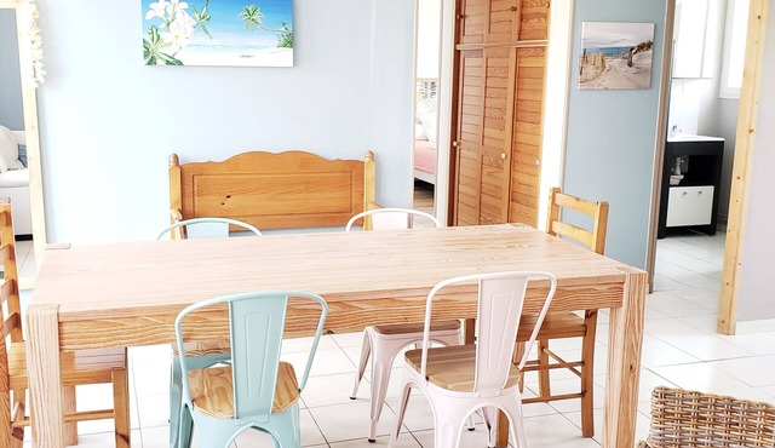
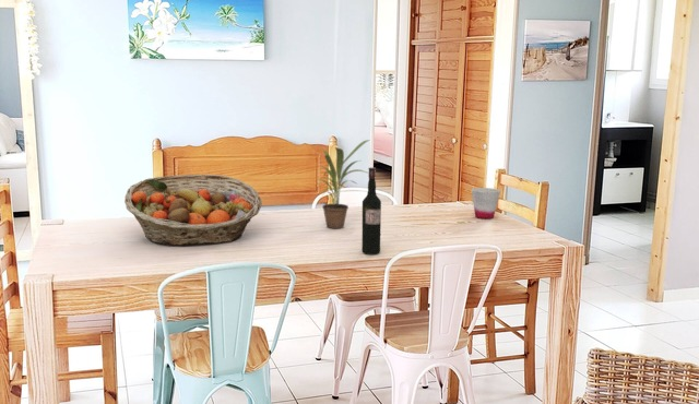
+ wine bottle (371, 210)
+ potted plant (339, 185)
+ cup (485, 203)
+ fruit basket (193, 209)
